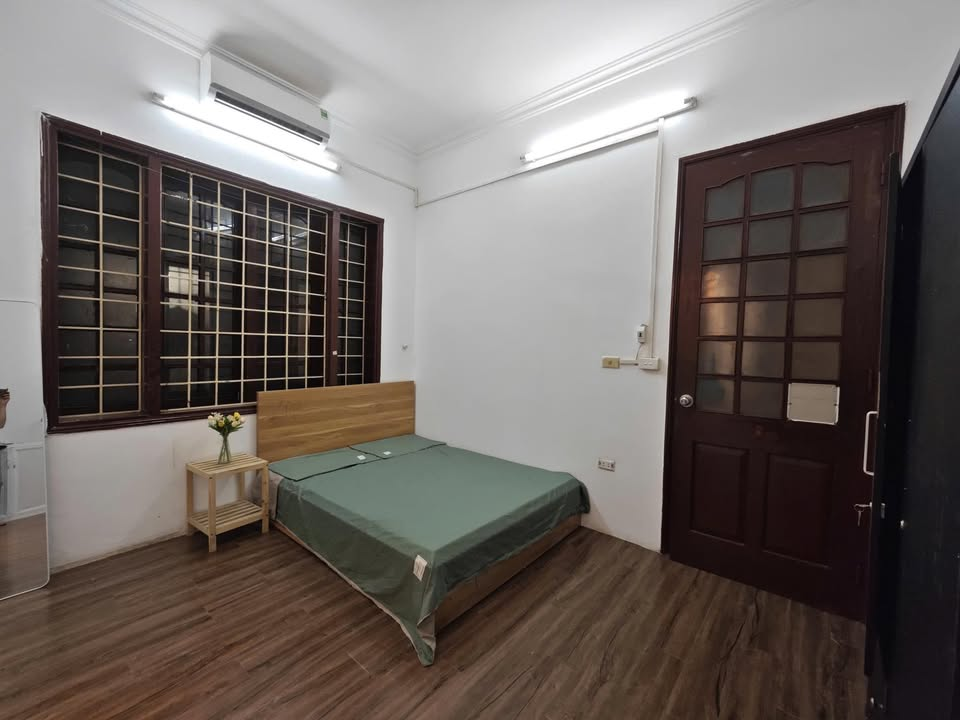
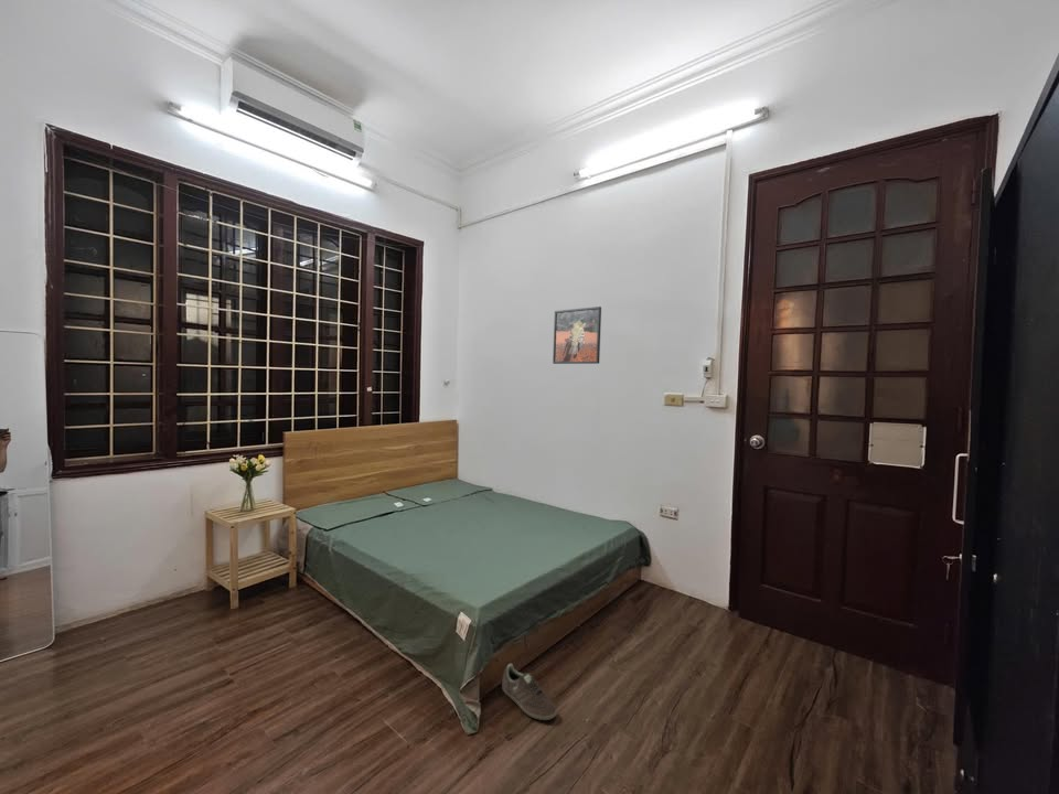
+ sneaker (527, 690)
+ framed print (576, 336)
